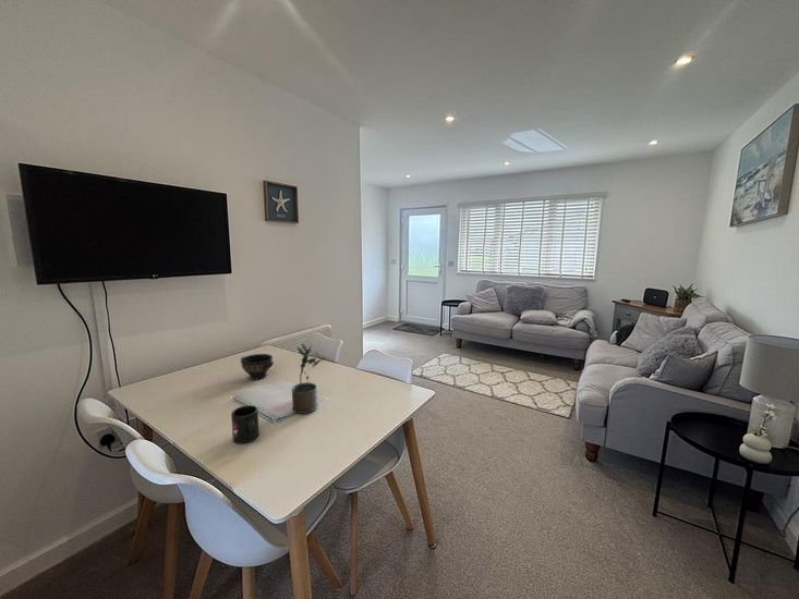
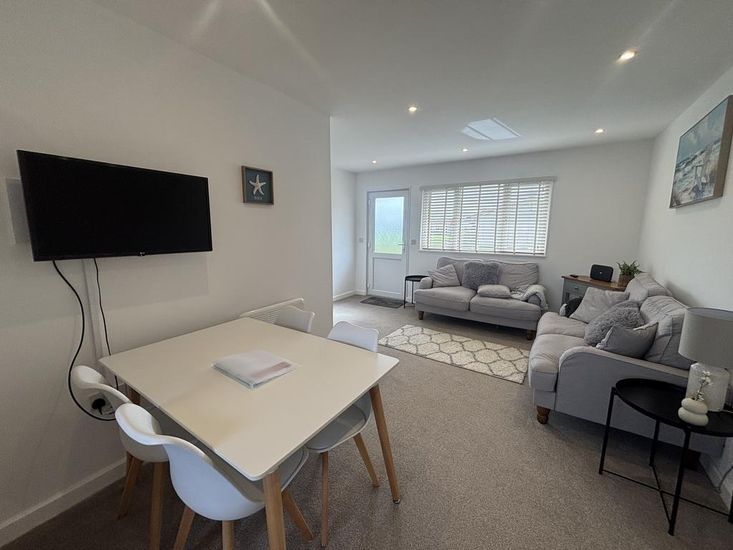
- potted plant (307, 377)
- bowl (257, 367)
- mug (246, 426)
